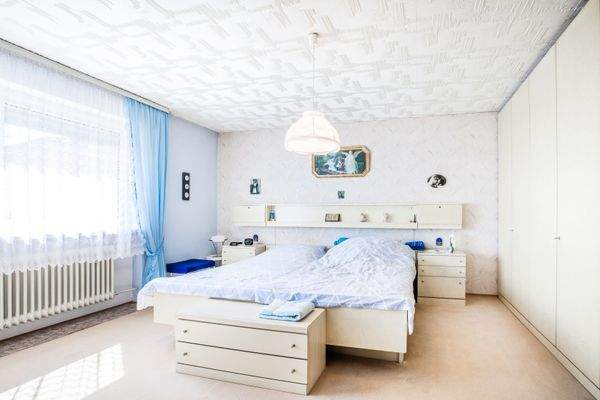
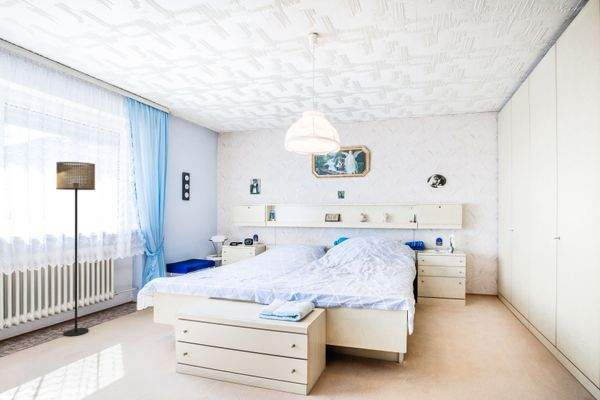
+ floor lamp (76, 247)
